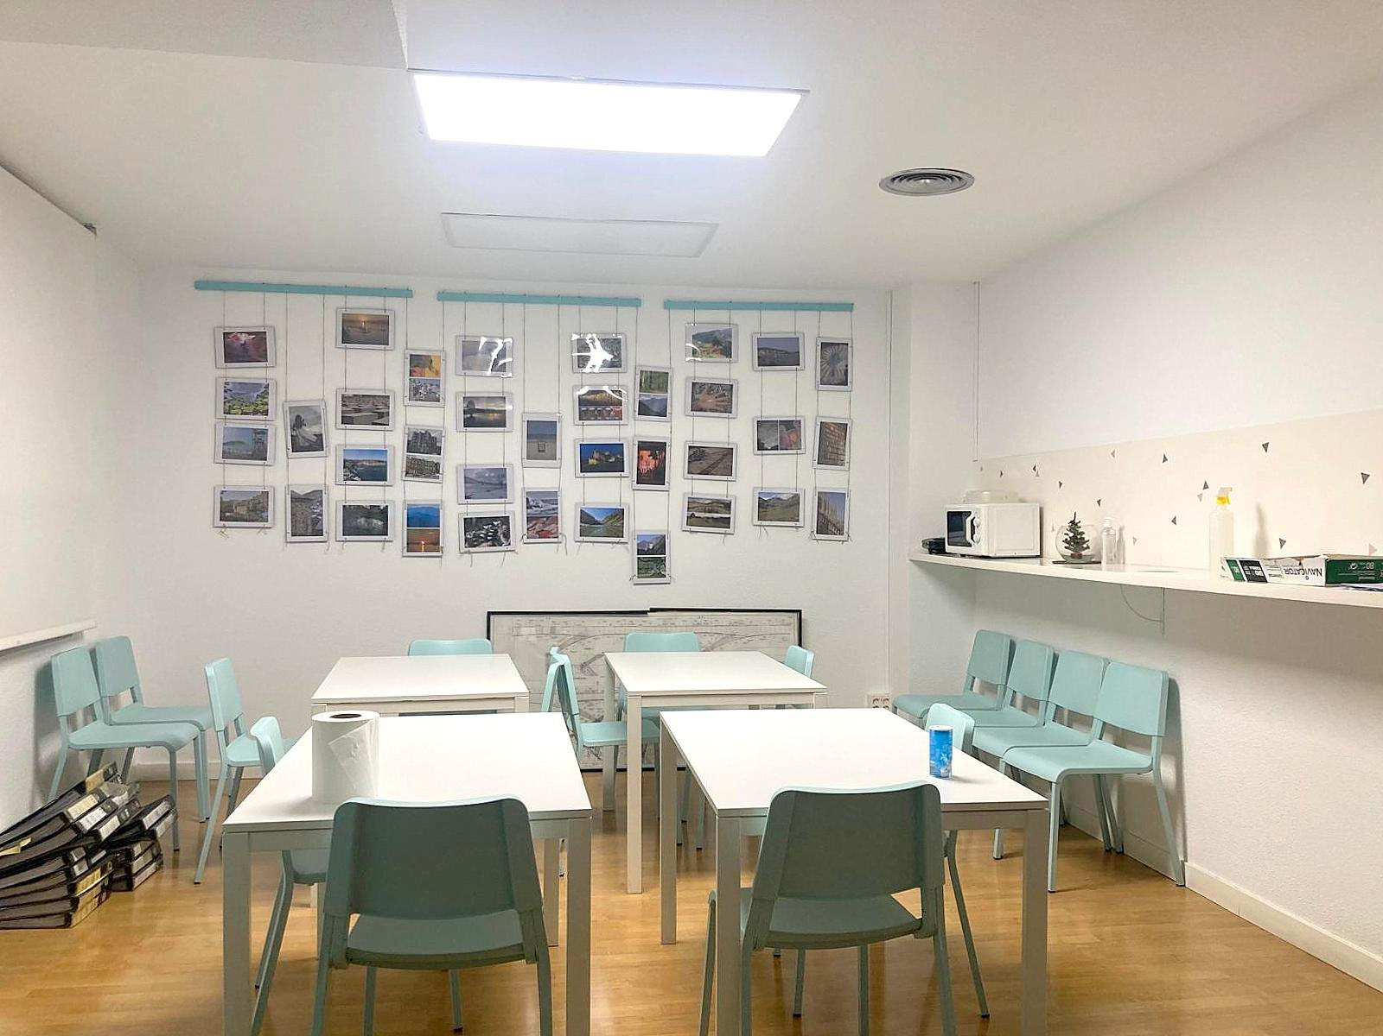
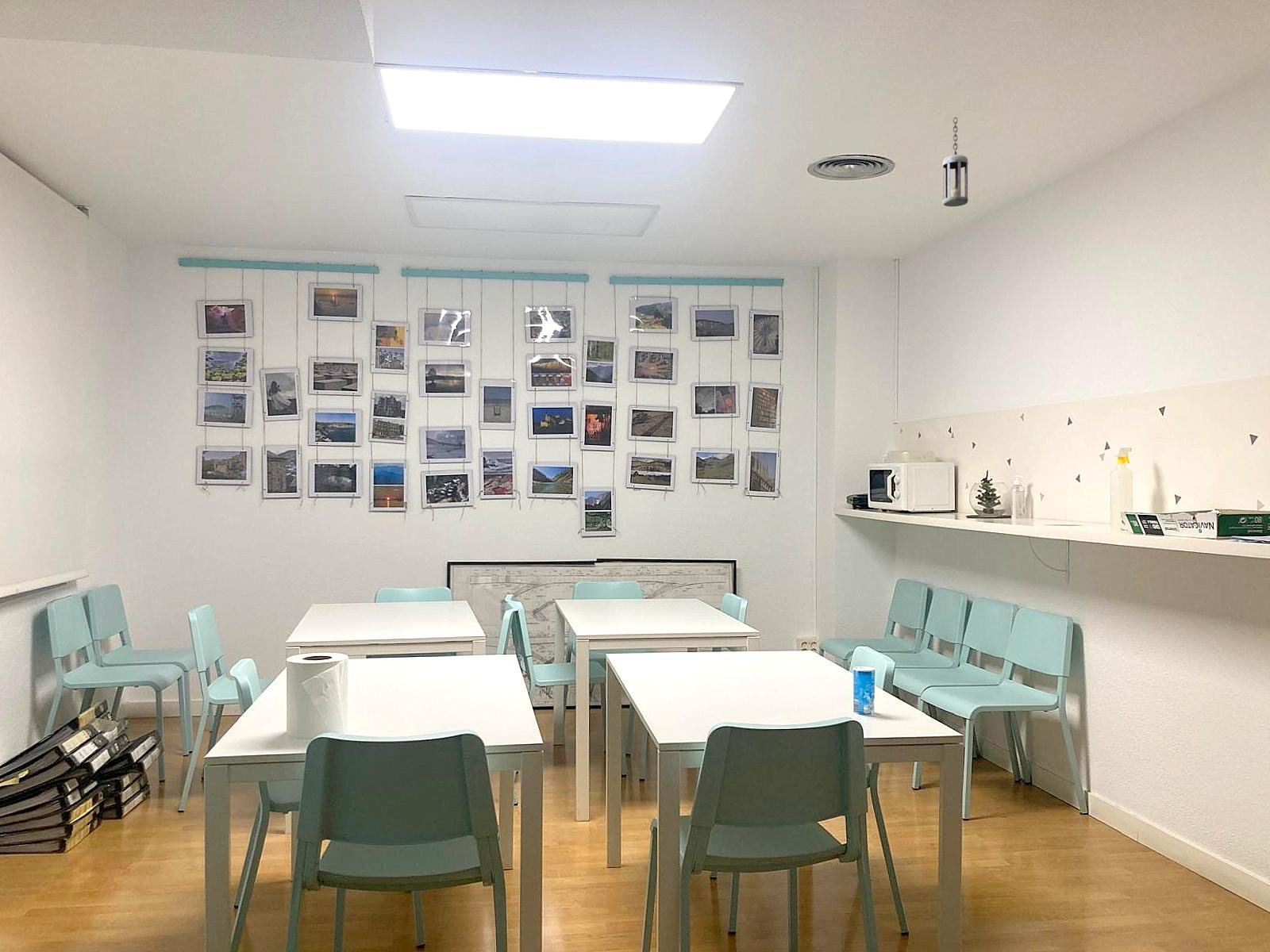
+ hanging lantern (955, 159)
